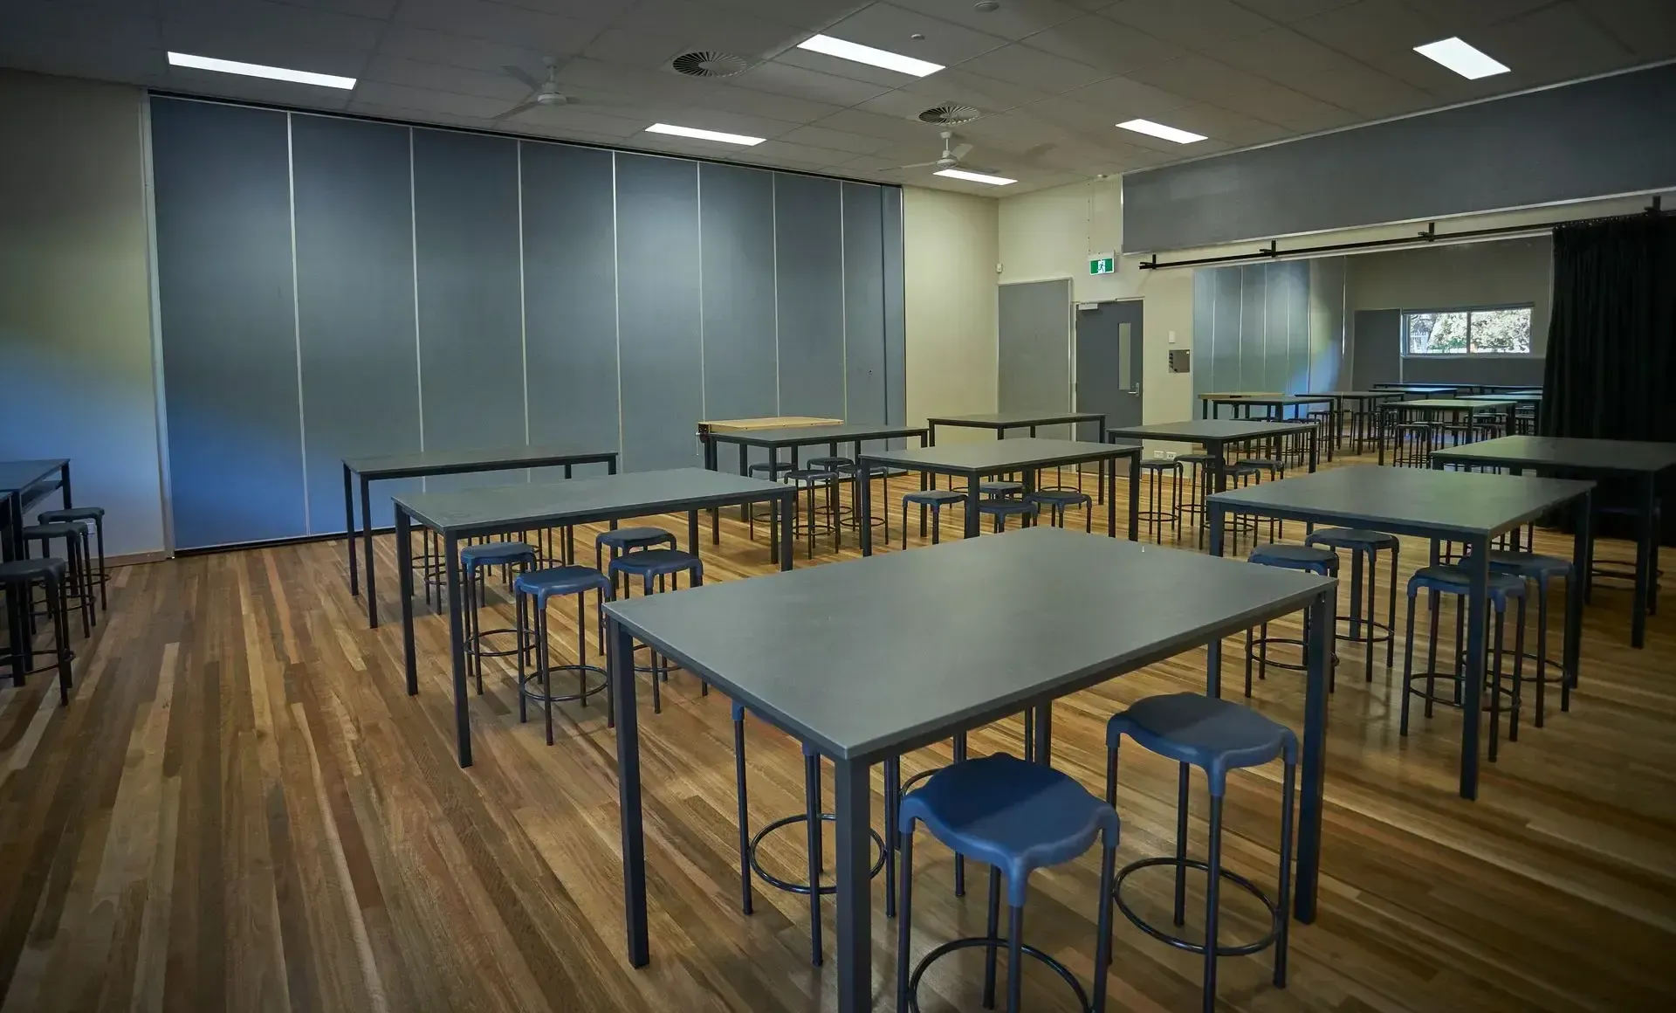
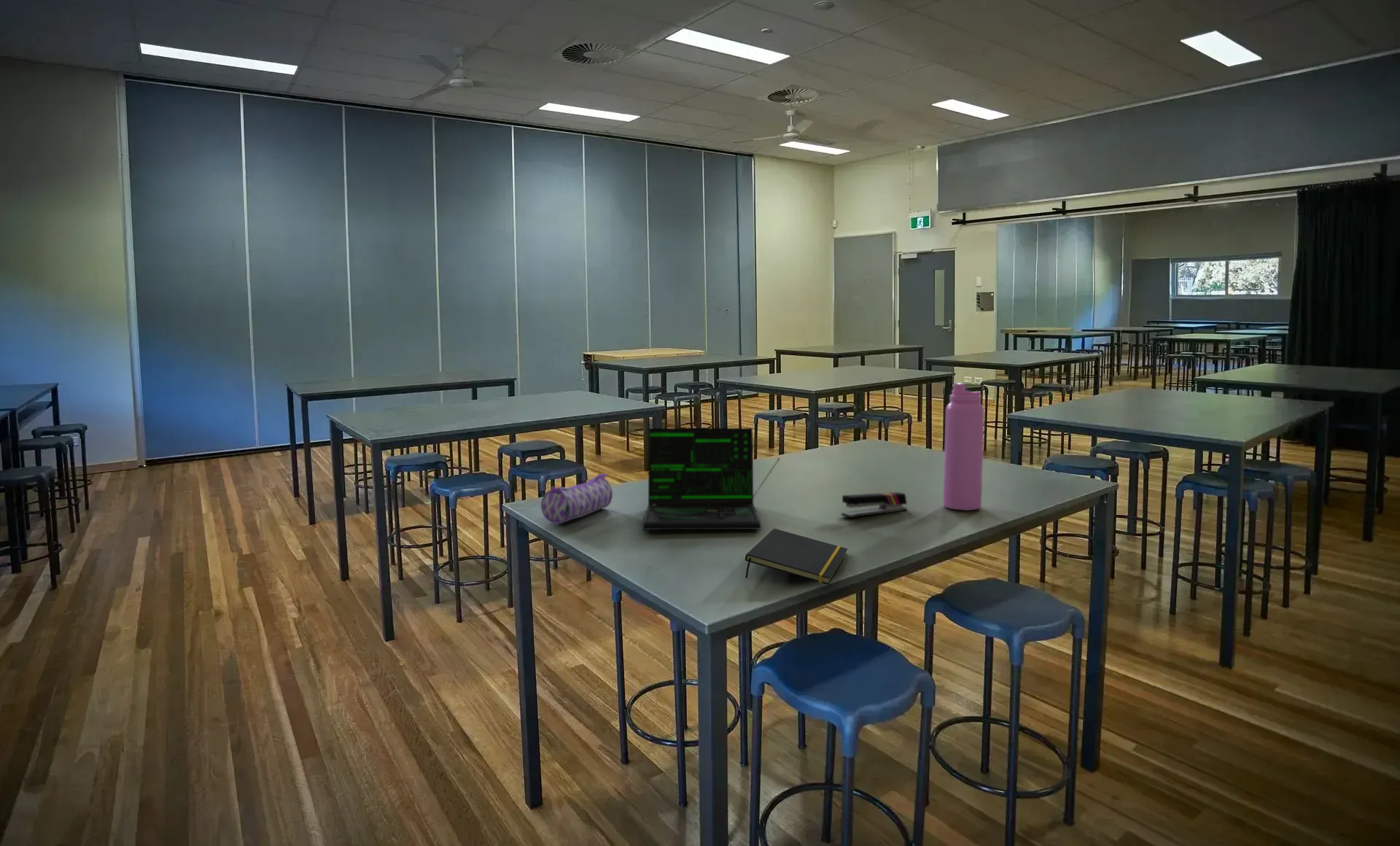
+ stapler (874, 502)
+ laptop (715, 475)
+ notepad (798, 554)
+ pencil case (578, 497)
+ water bottle (963, 445)
